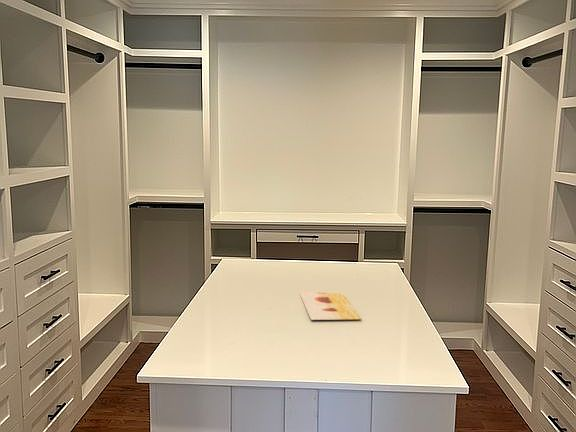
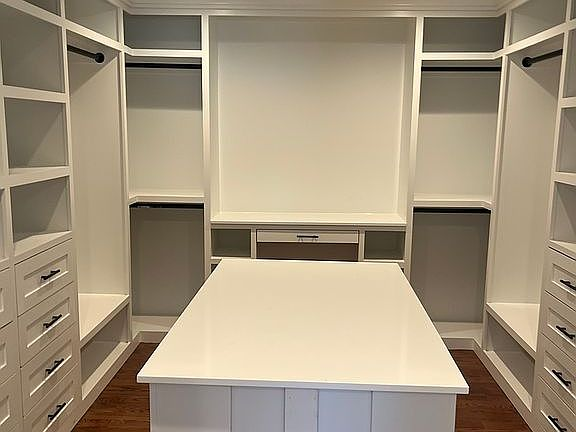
- painting (325, 300)
